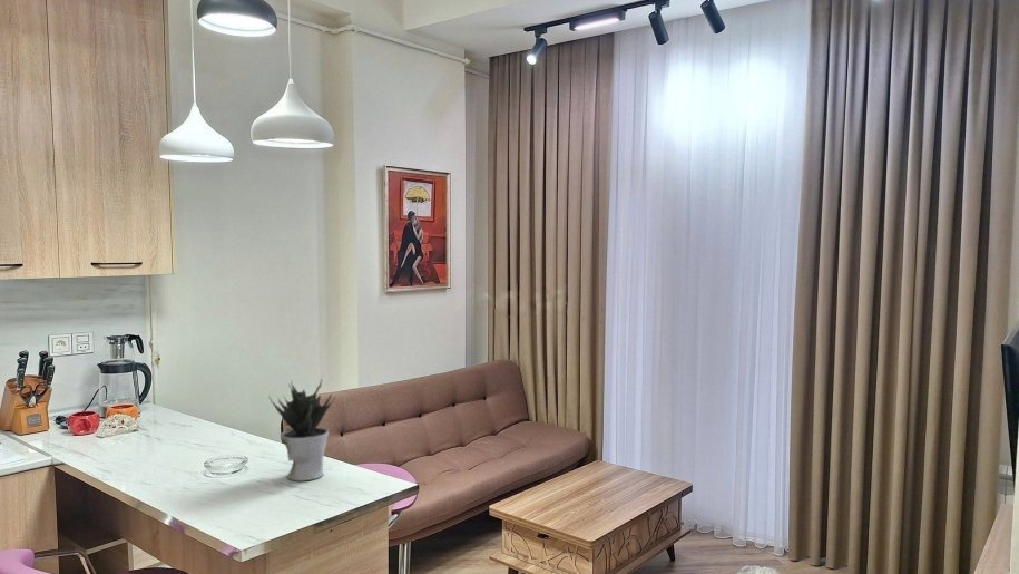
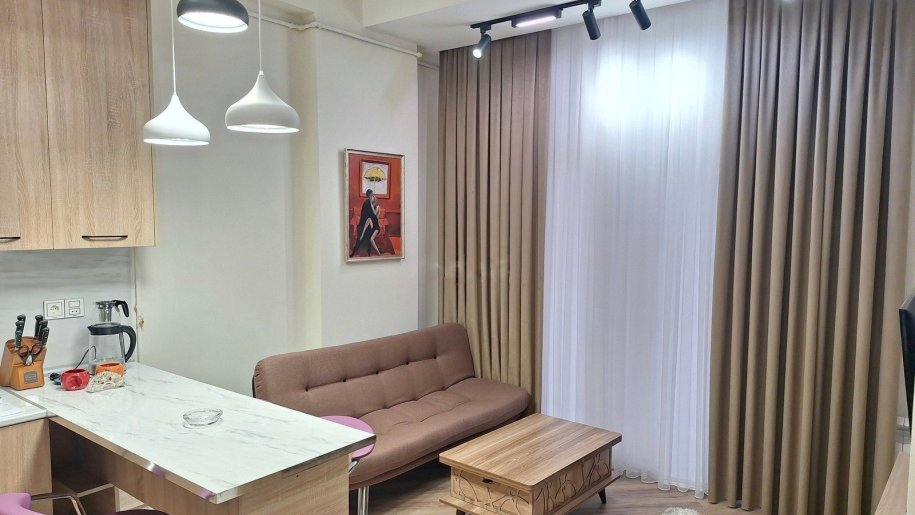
- potted plant (301, 428)
